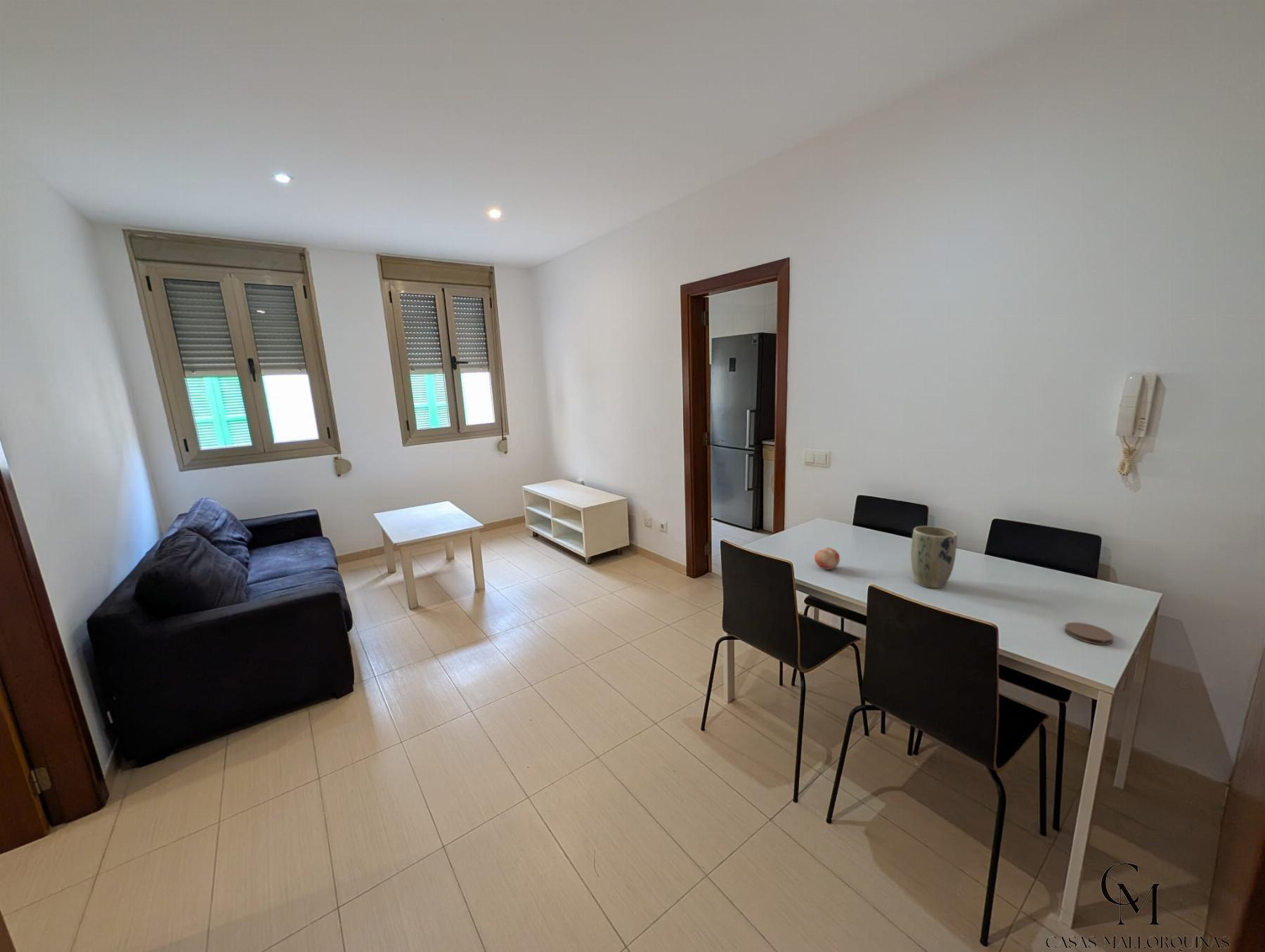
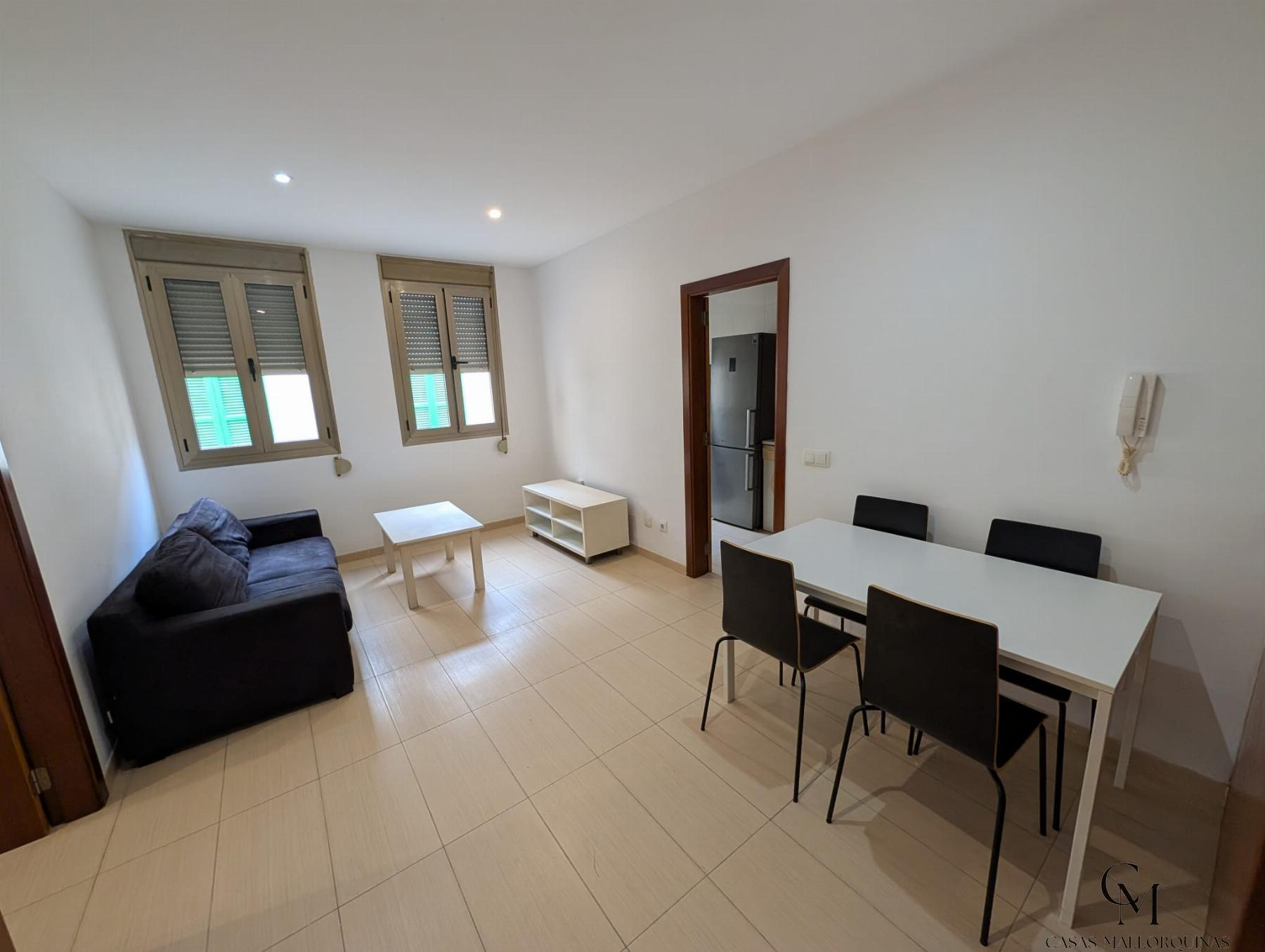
- fruit (827, 559)
- coaster (1089, 633)
- plant pot (932, 557)
